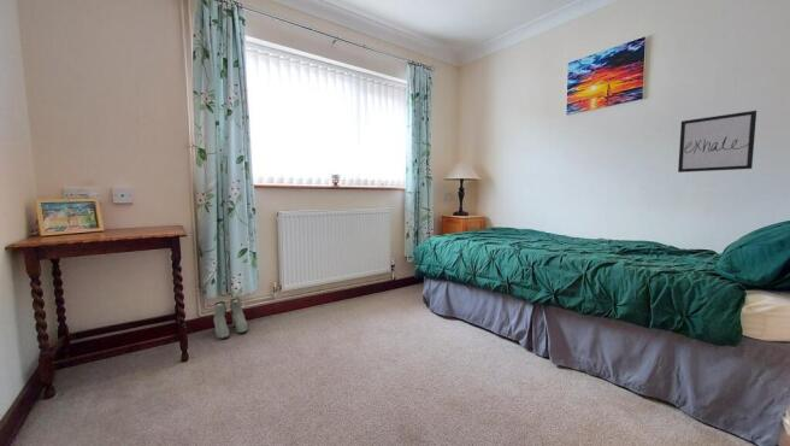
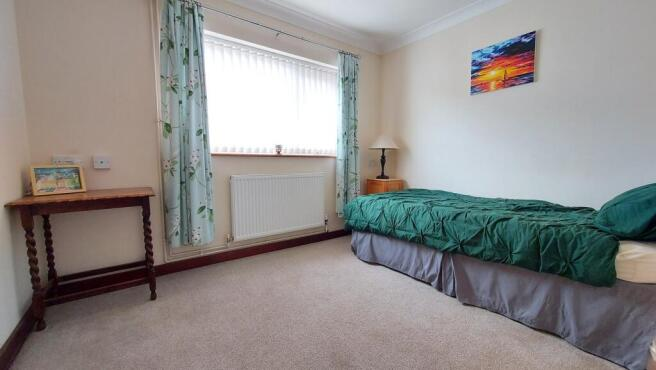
- wall art (714, 143)
- boots (232, 316)
